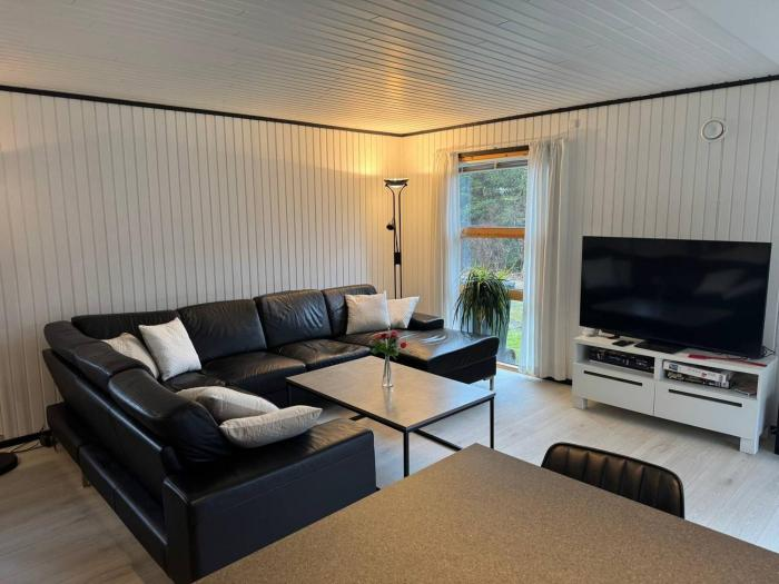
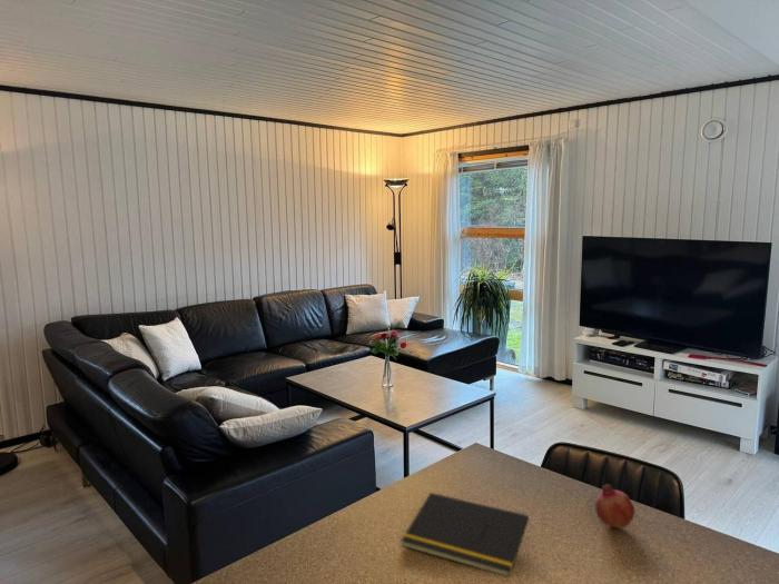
+ notepad (465, 529)
+ fruit (614, 505)
